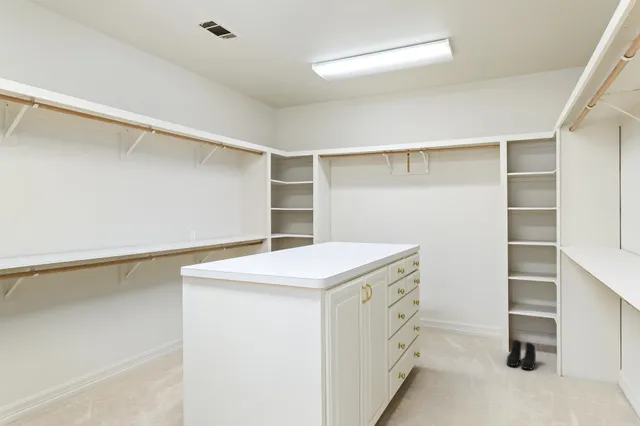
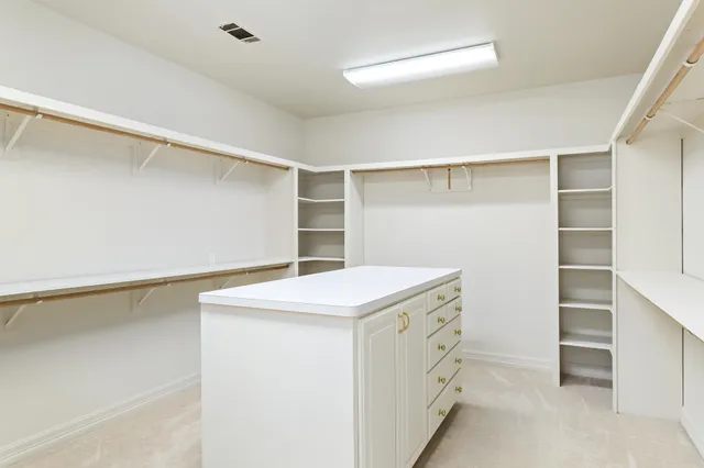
- boots (520, 353)
